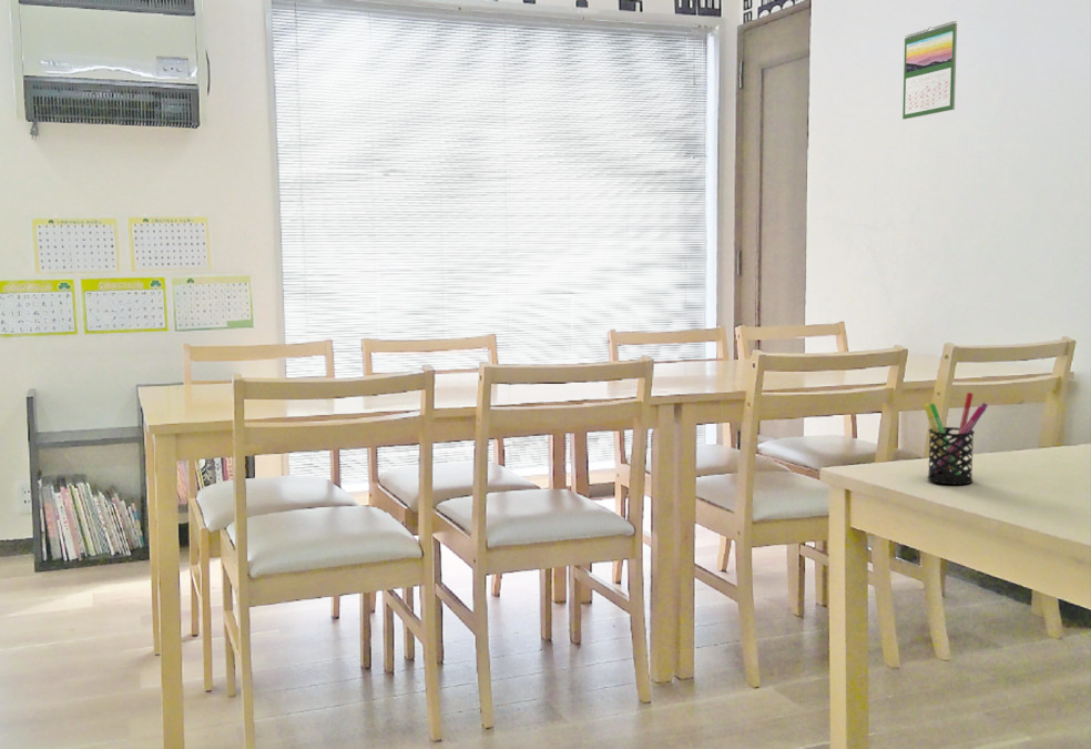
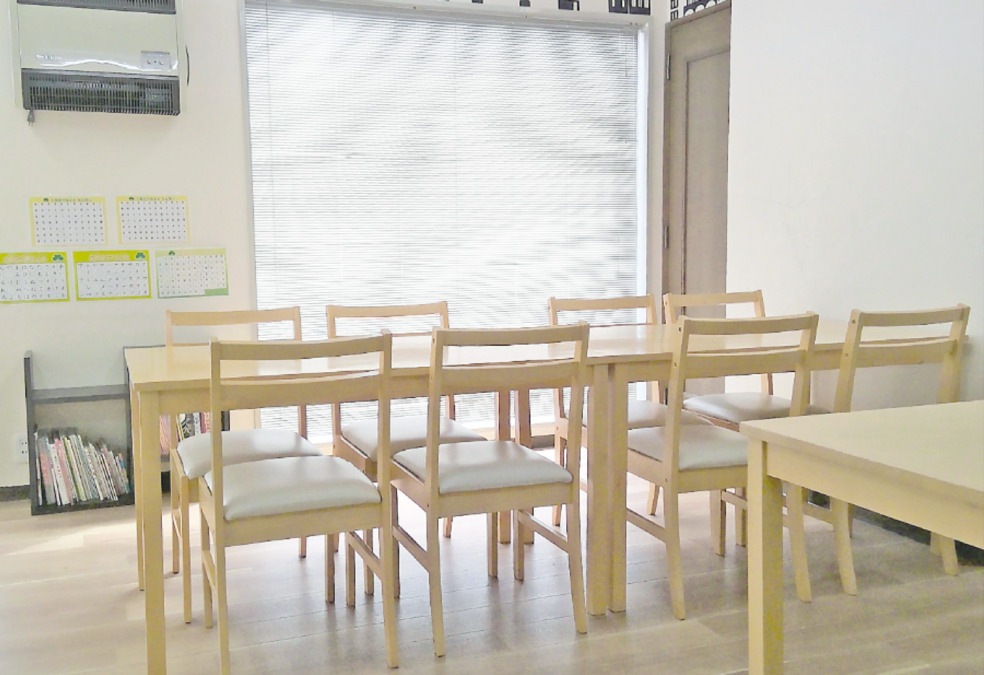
- pen holder (949, 435)
- calendar (928, 70)
